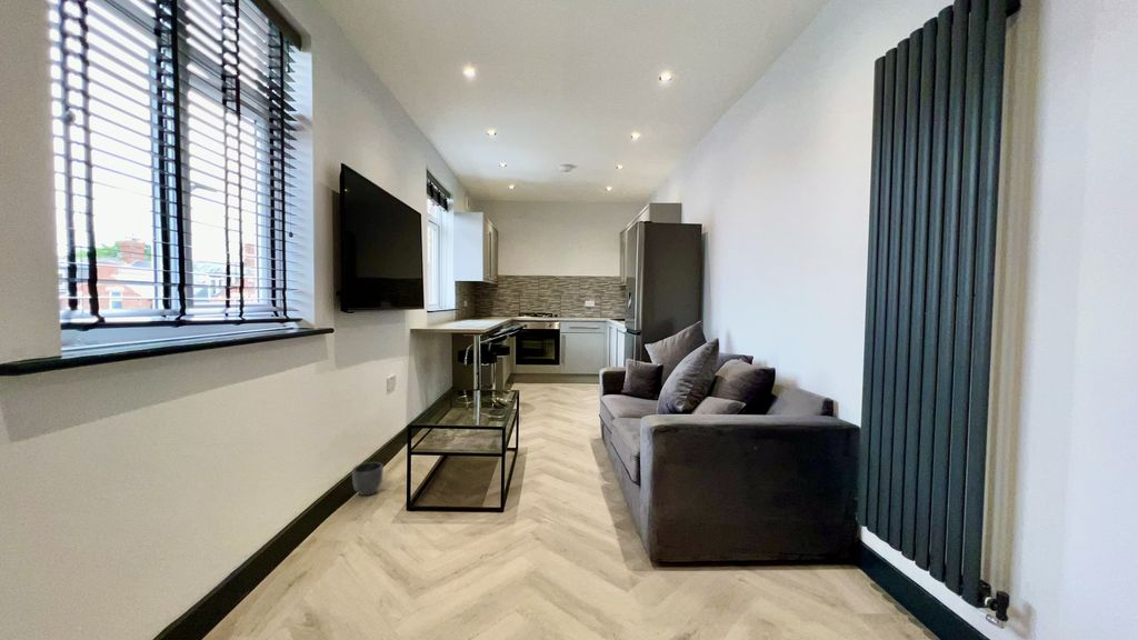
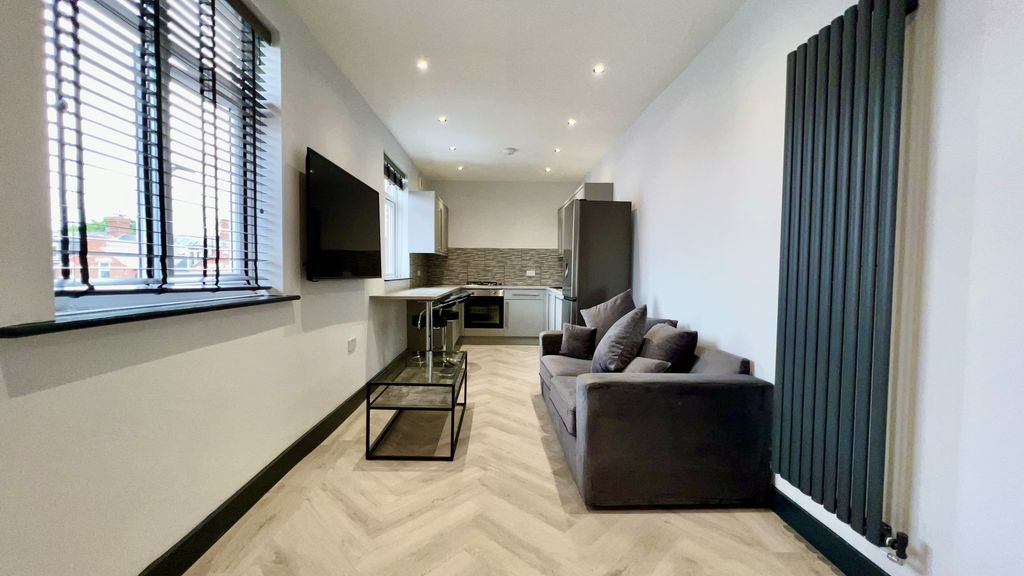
- planter (368, 479)
